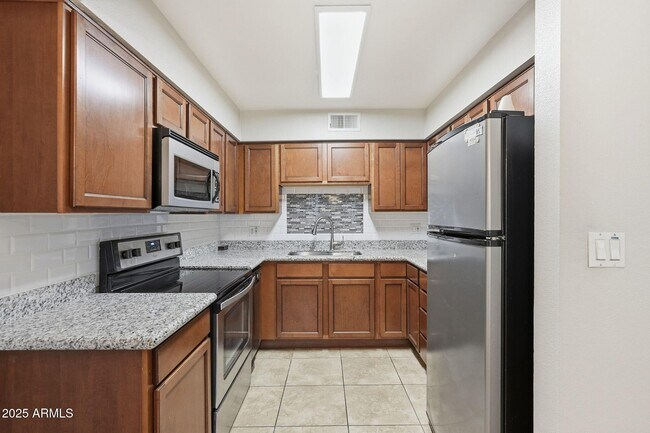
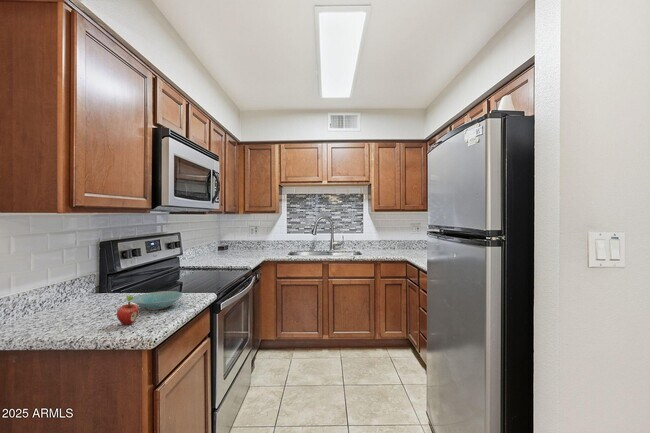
+ bowl (157, 301)
+ apple (127, 310)
